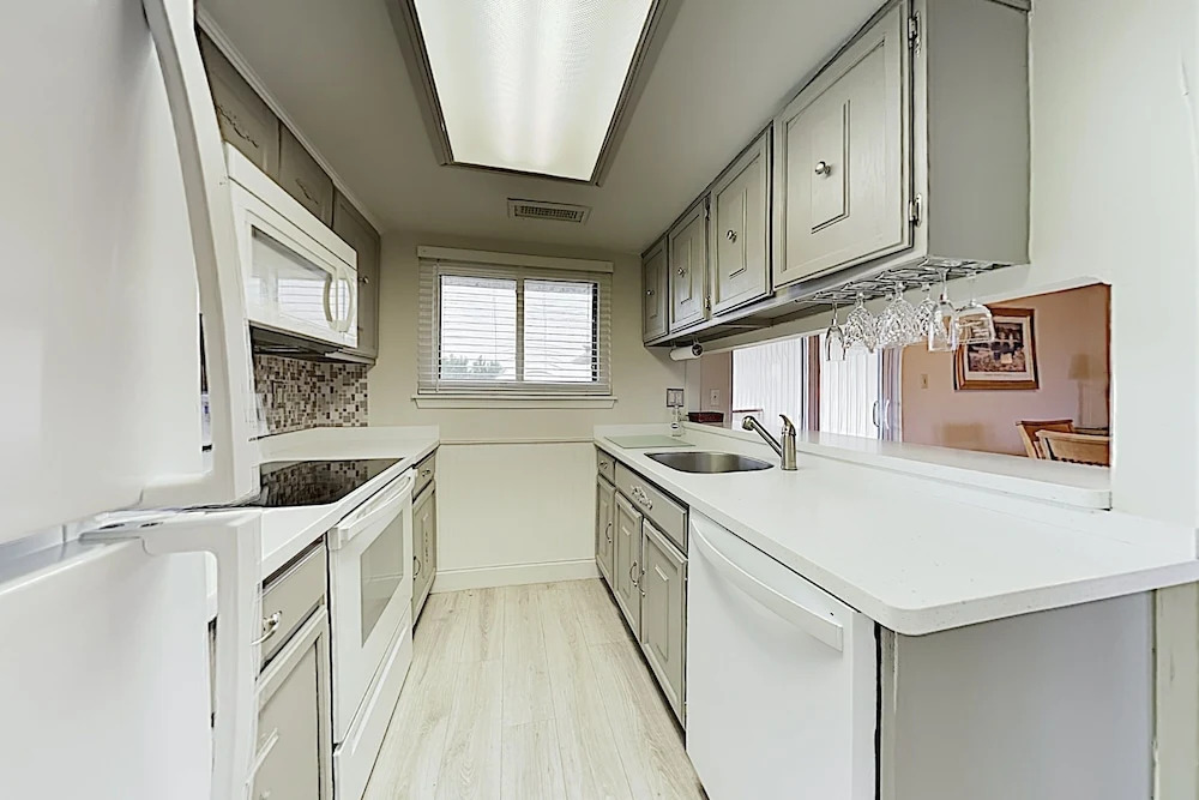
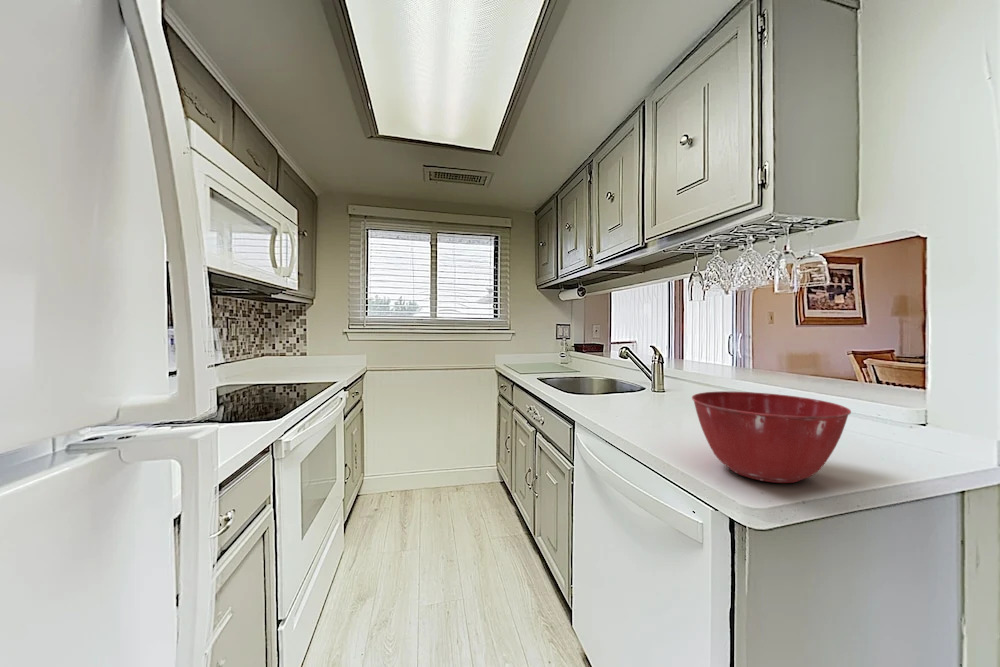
+ mixing bowl (764, 436)
